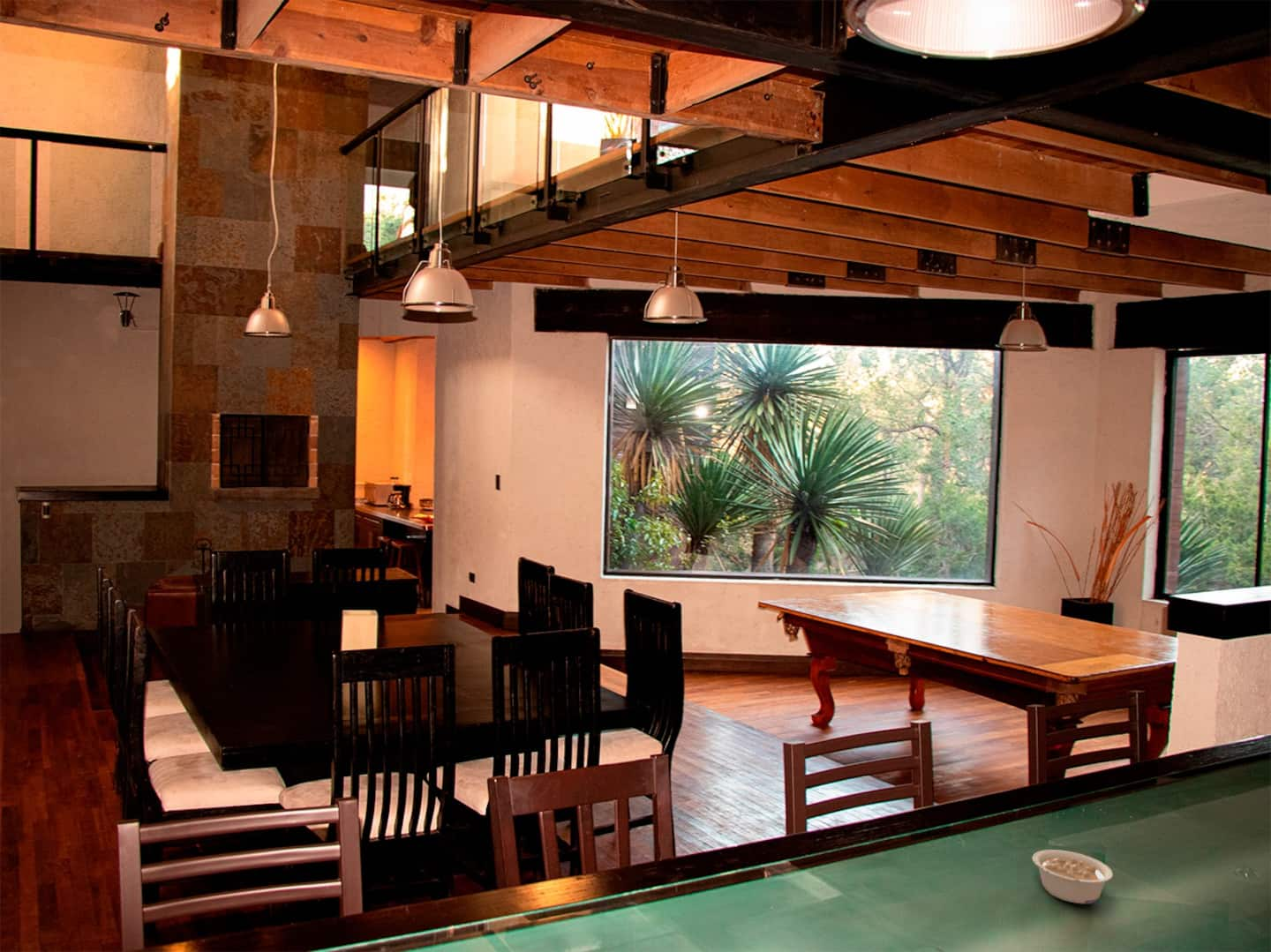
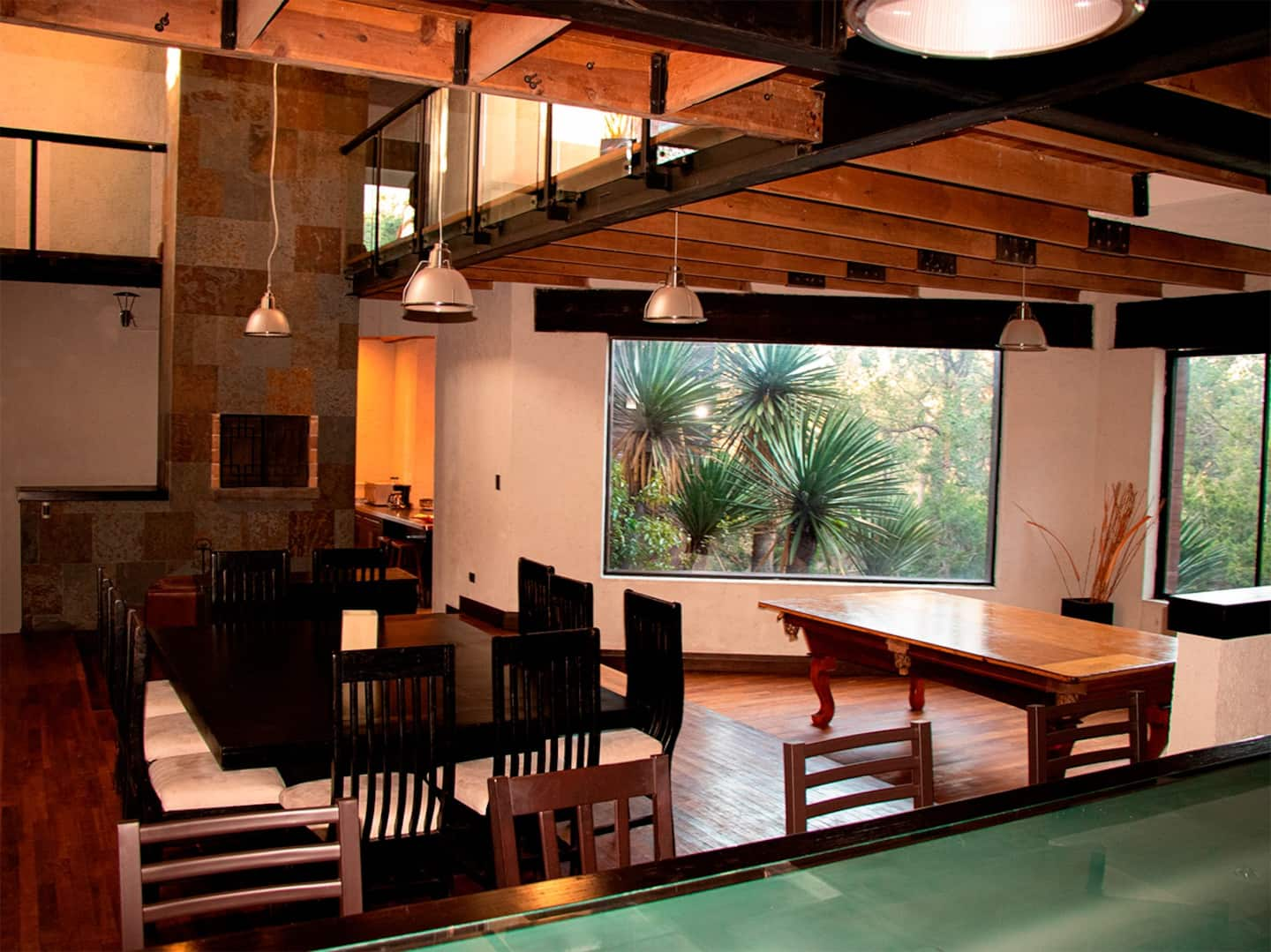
- legume (1073, 877)
